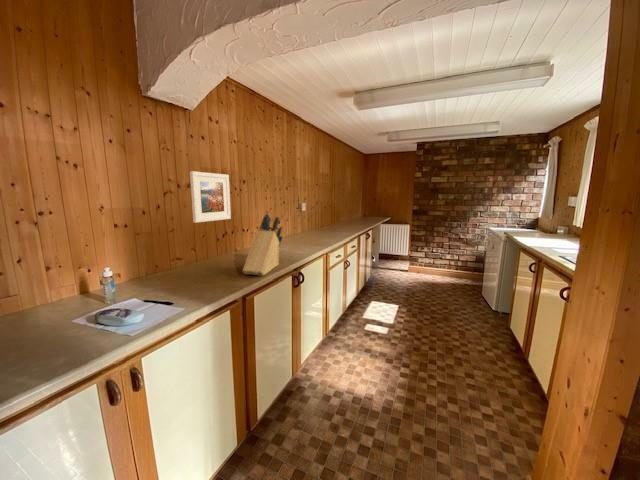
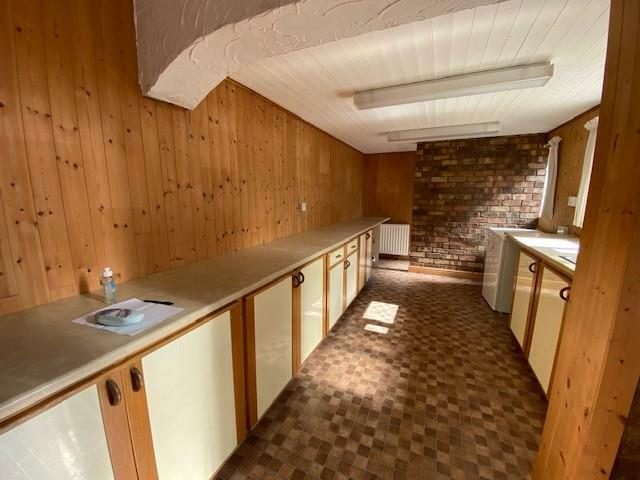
- knife block (264, 241)
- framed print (212, 197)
